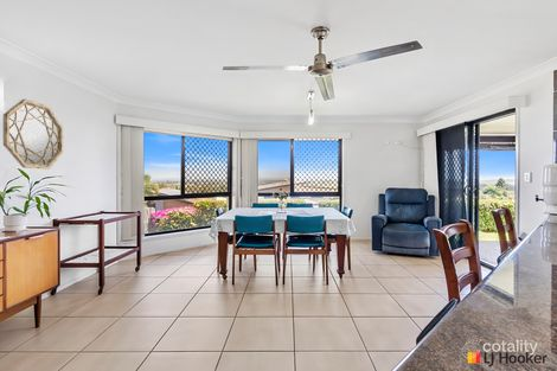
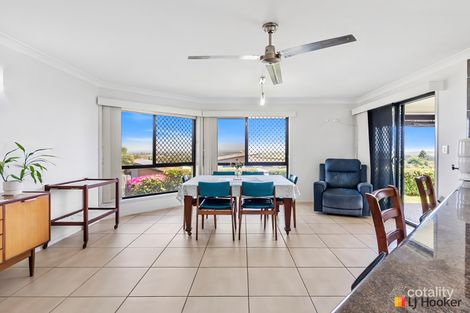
- home mirror (36, 135)
